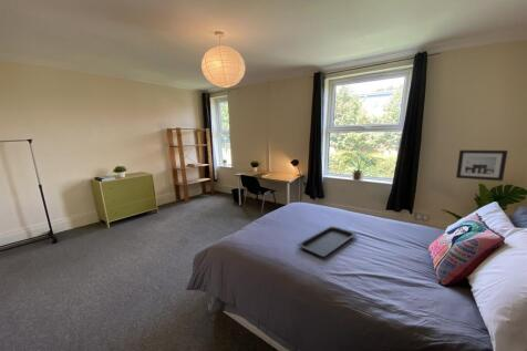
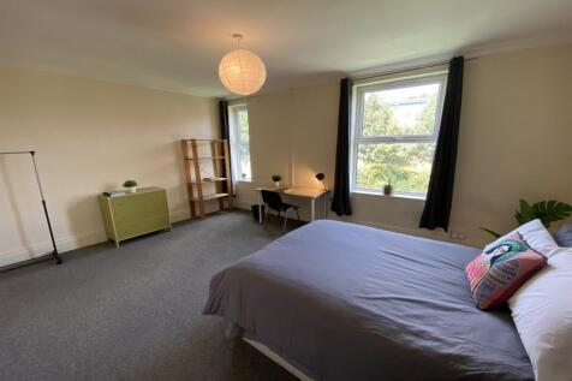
- serving tray (328, 240)
- wall art (479, 164)
